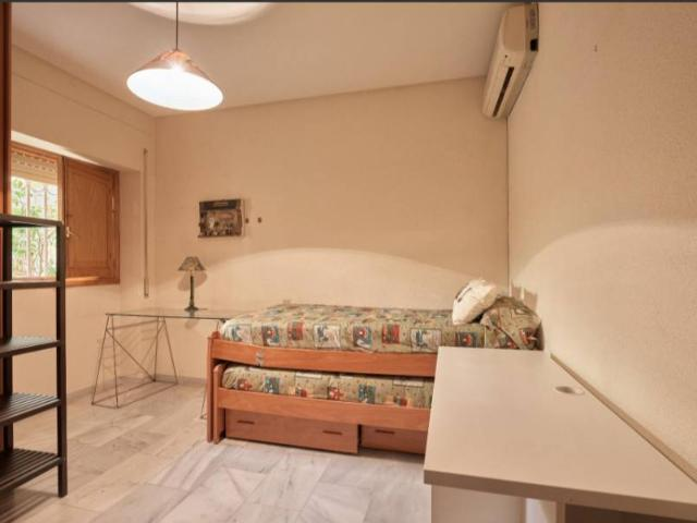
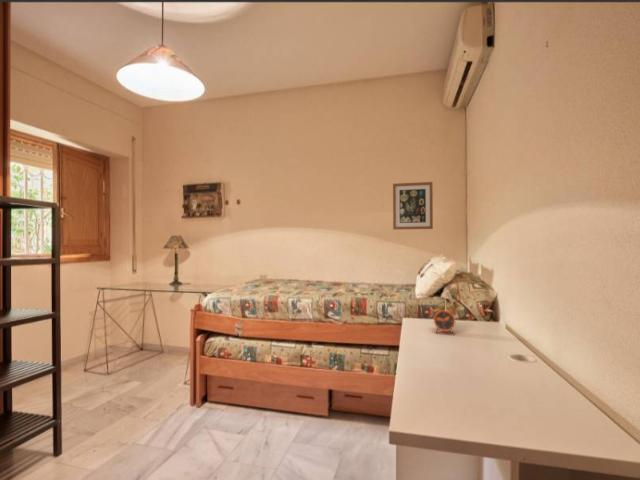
+ alarm clock (444, 317)
+ wall art (412, 206)
